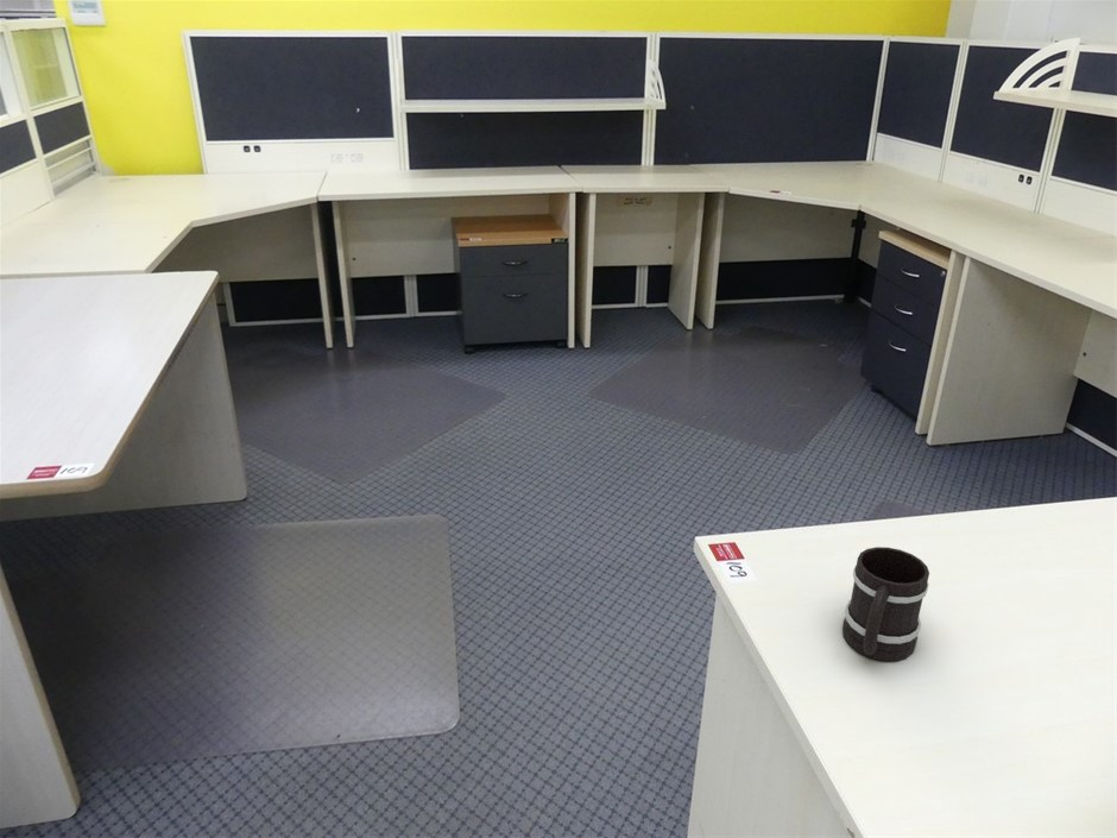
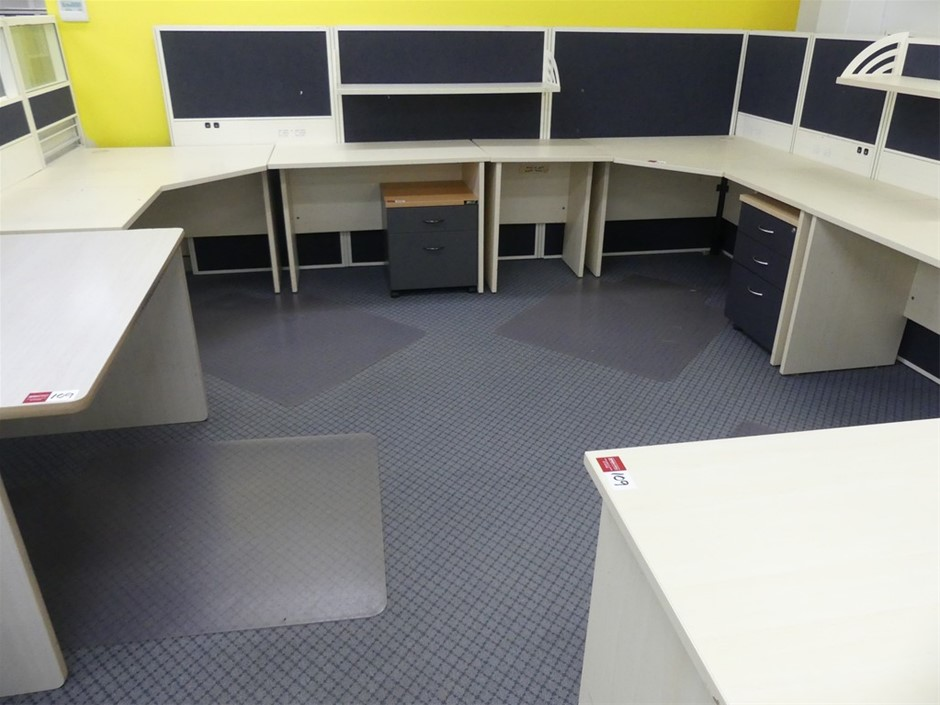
- mug (882, 609)
